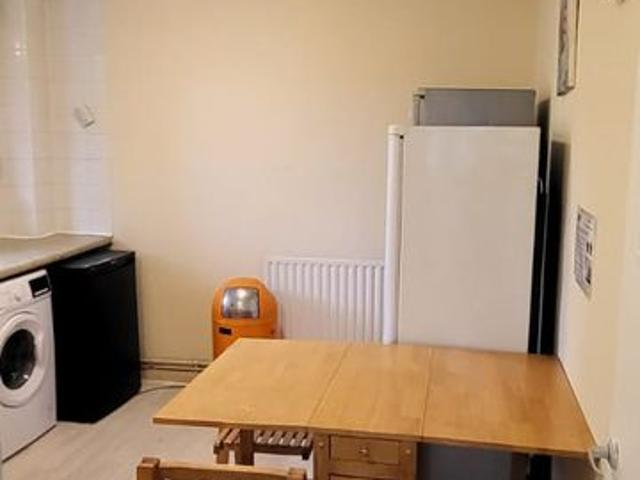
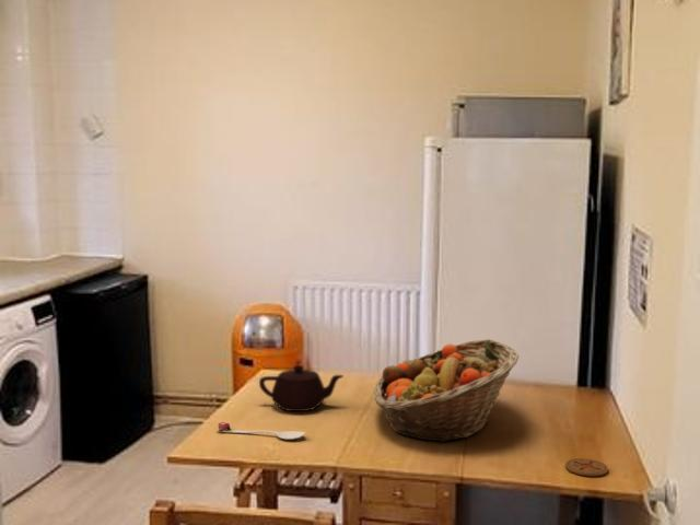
+ fruit basket (444, 385)
+ teapot (301, 386)
+ spoon (260, 431)
+ coaster (586, 467)
